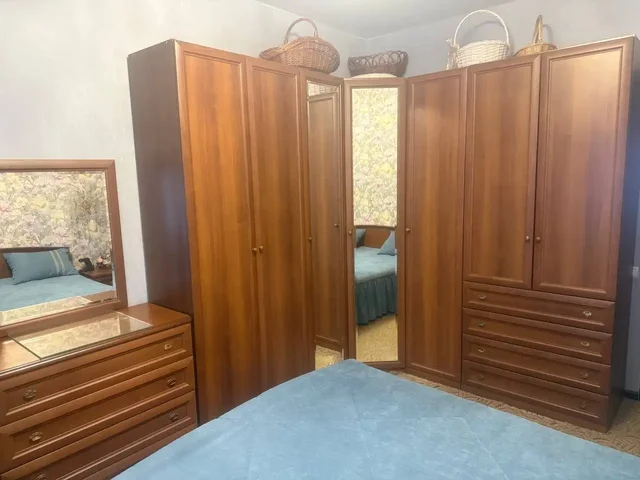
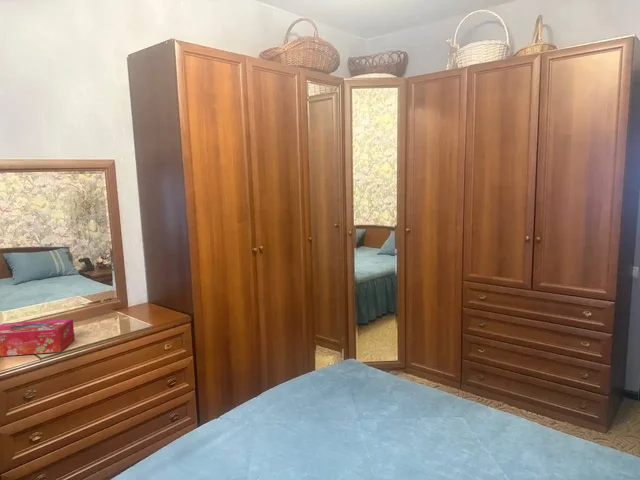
+ tissue box (31, 337)
